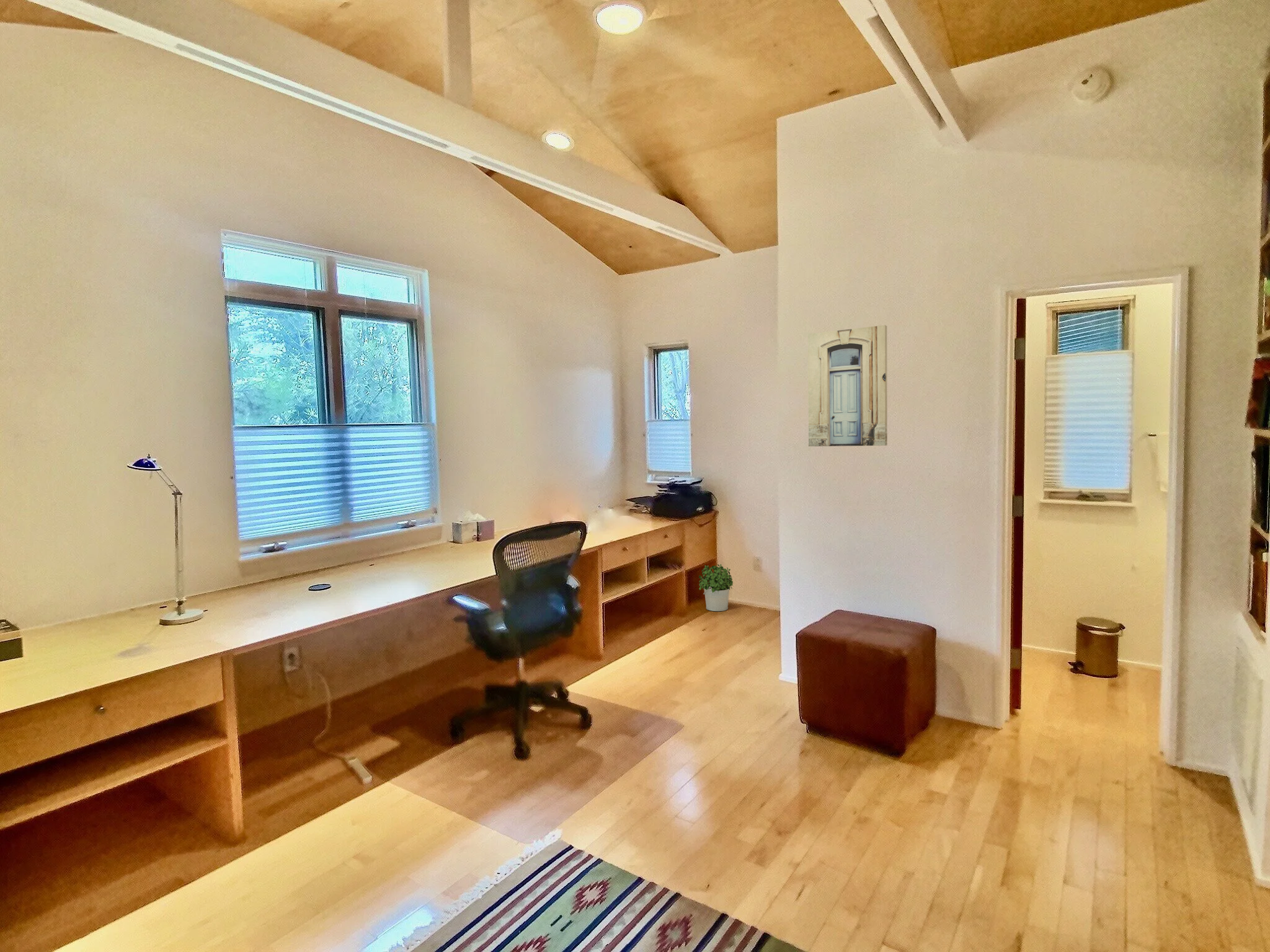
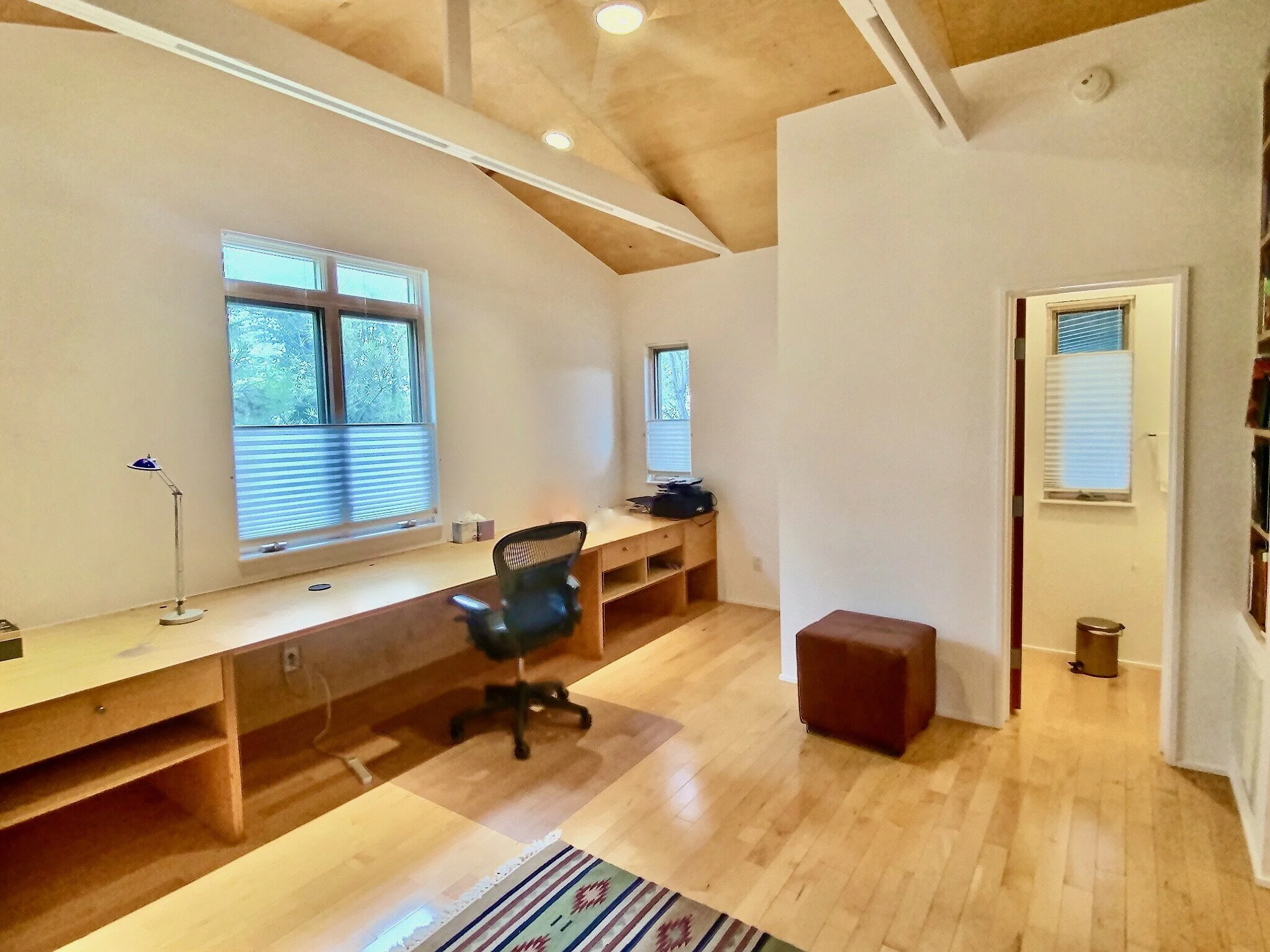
- potted plant (714, 586)
- wall art (846, 388)
